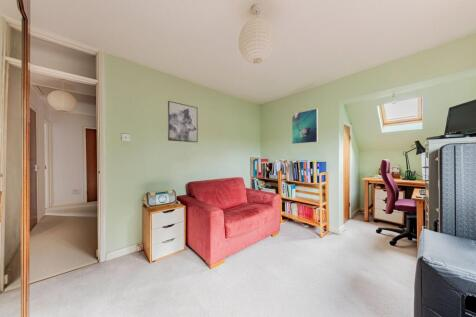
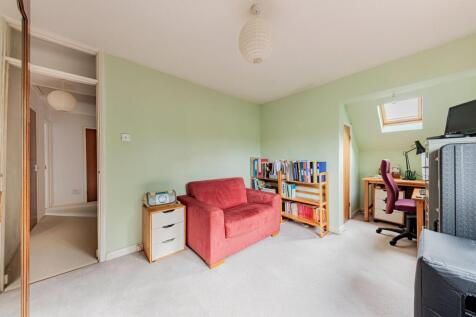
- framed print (304, 127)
- wall art (183, 122)
